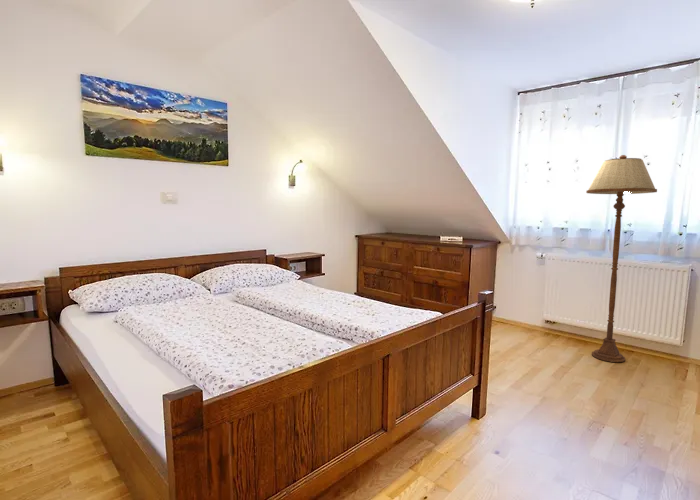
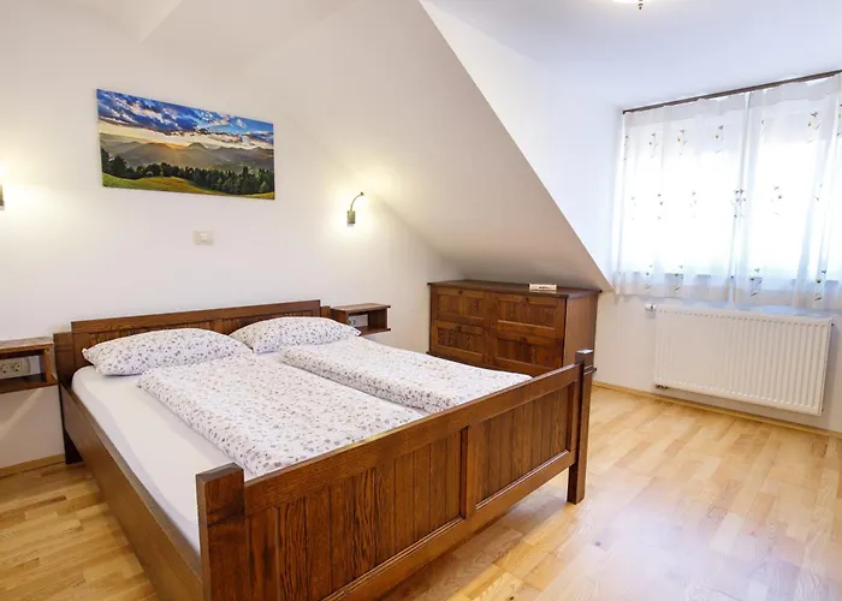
- floor lamp (615, 258)
